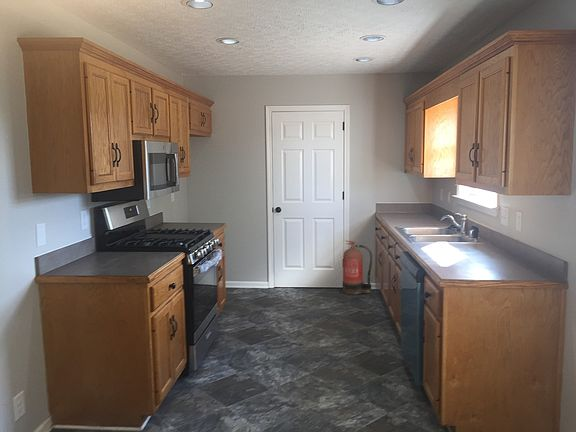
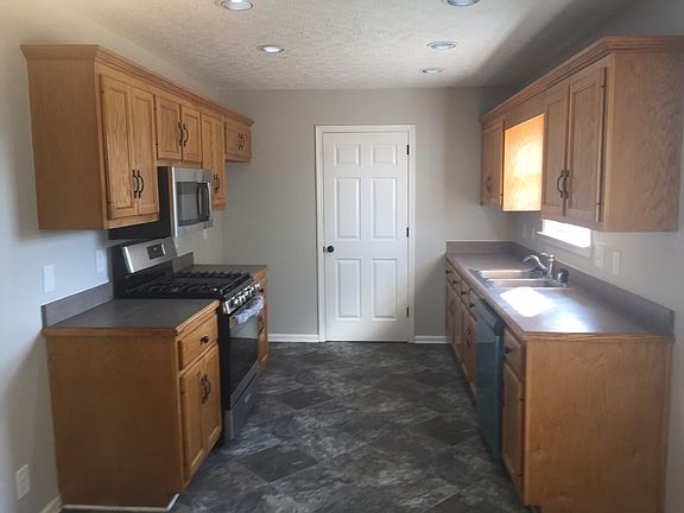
- fire extinguisher (357, 266)
